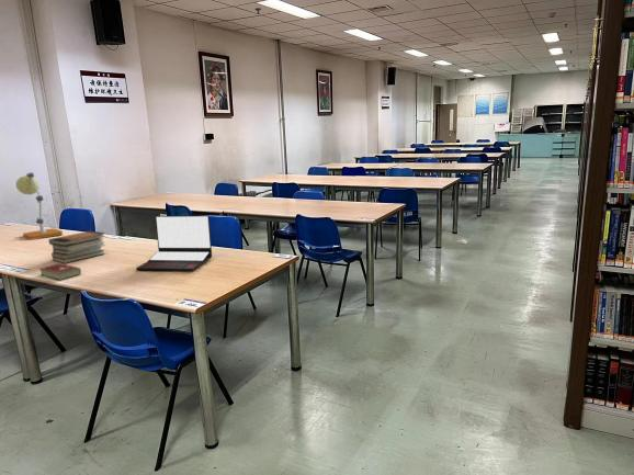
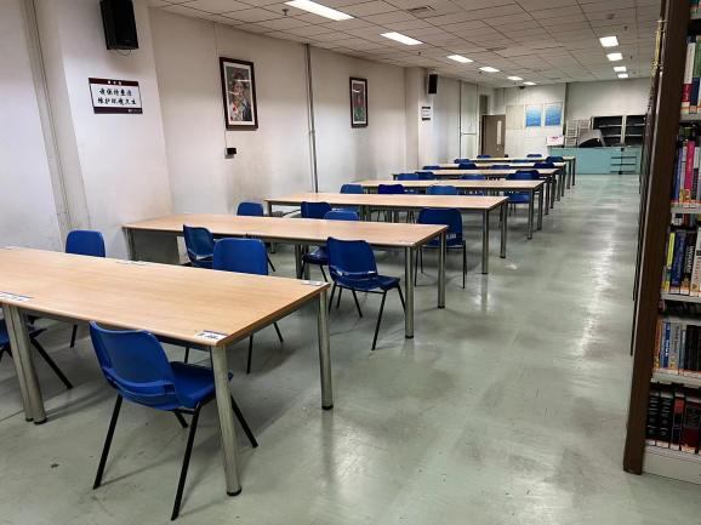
- laptop (173, 241)
- desk lamp (37, 201)
- hardcover book (59, 271)
- book stack (78, 246)
